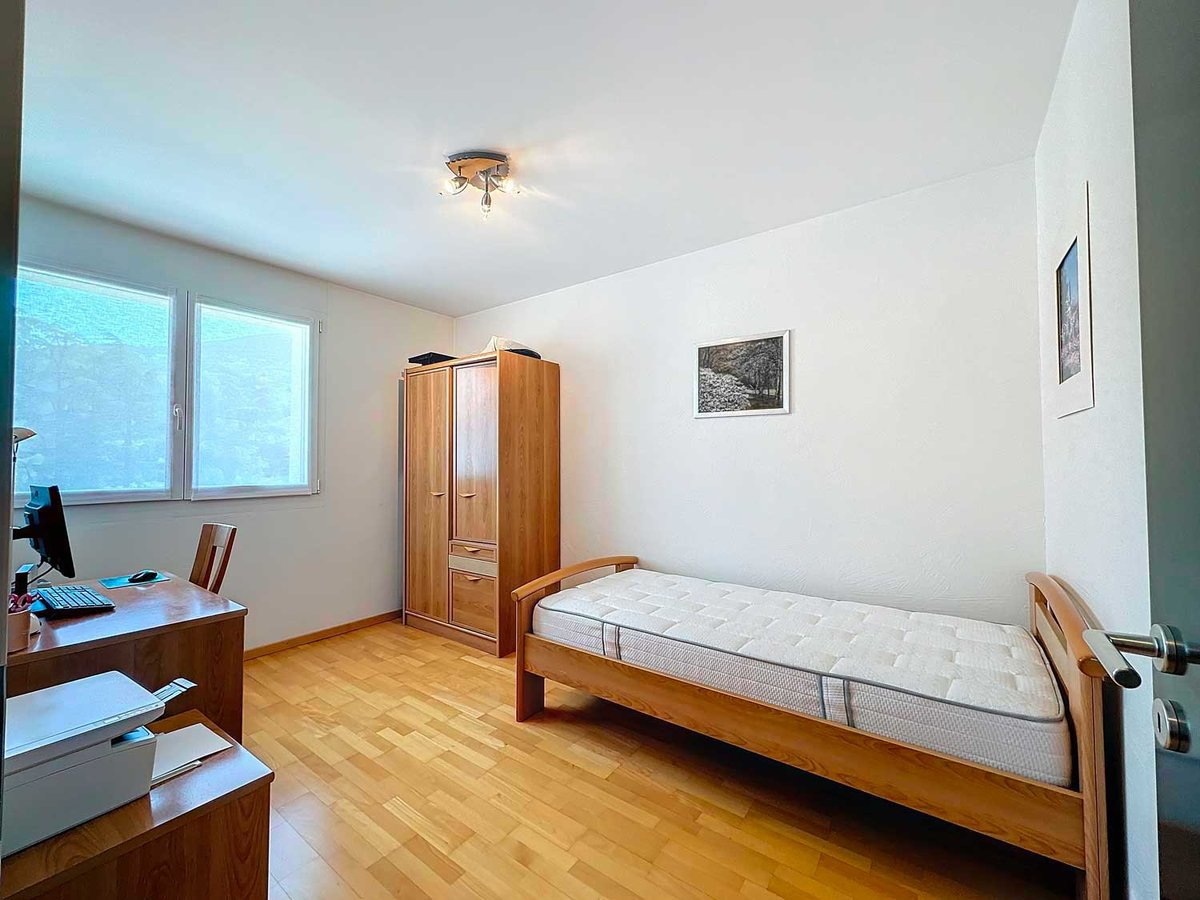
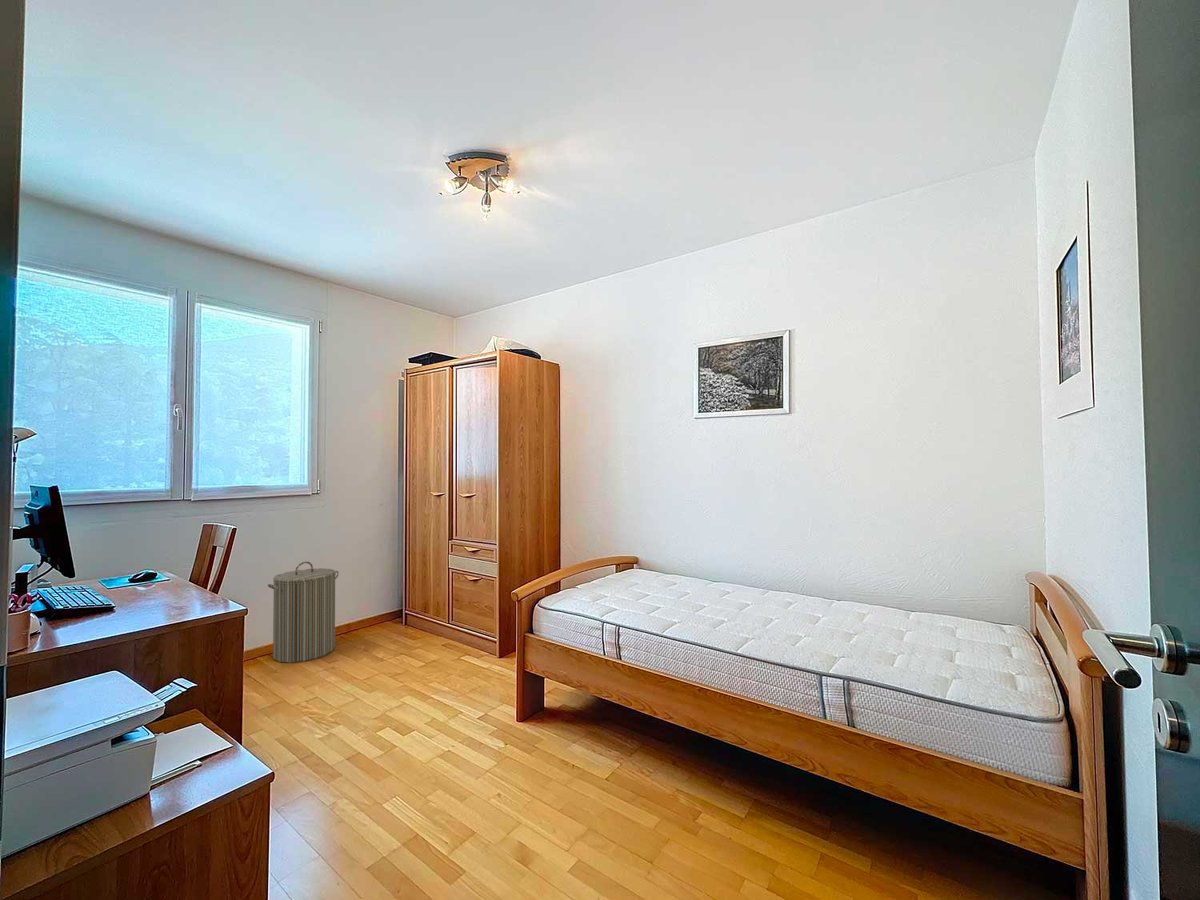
+ laundry hamper (305, 606)
